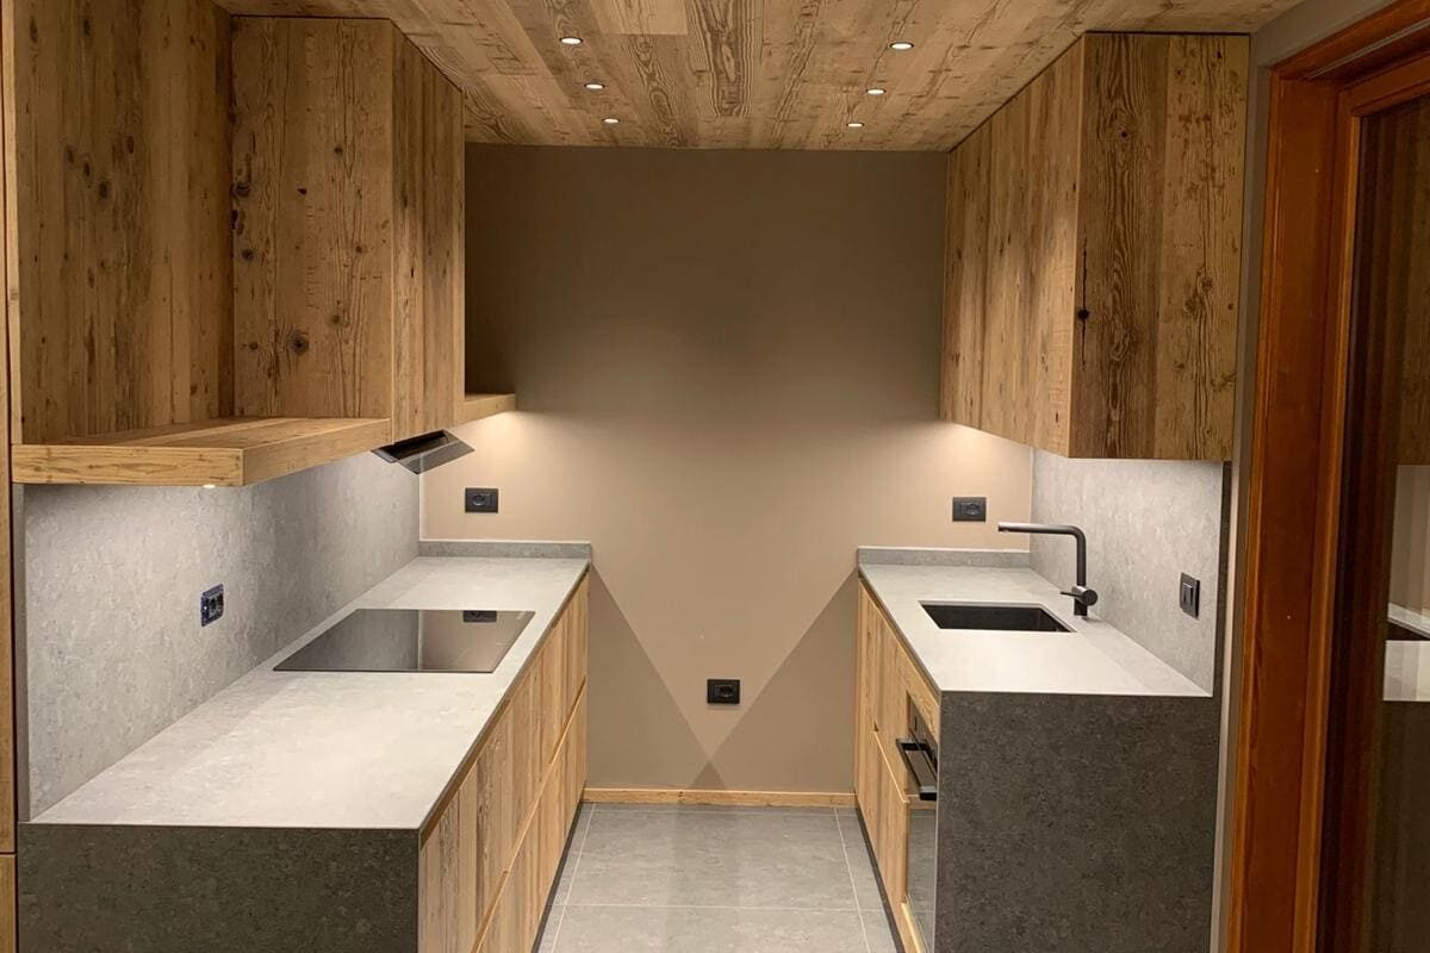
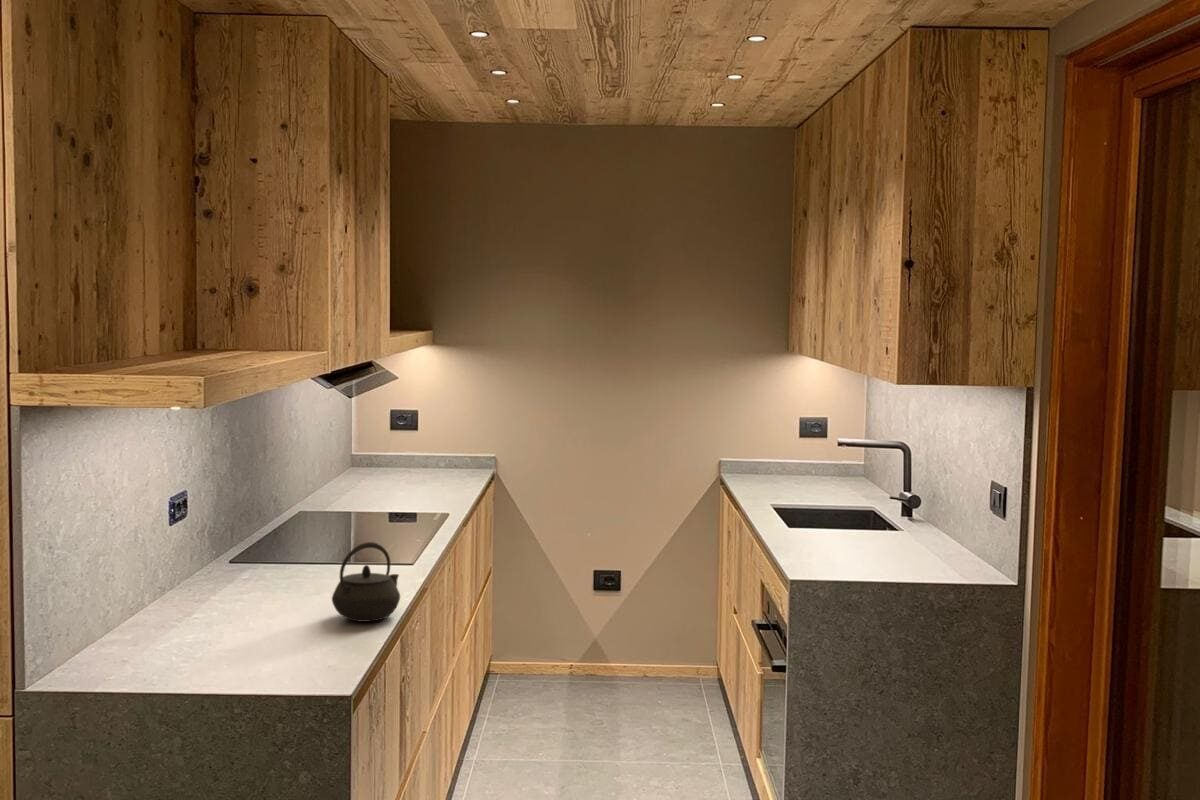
+ kettle (369, 579)
